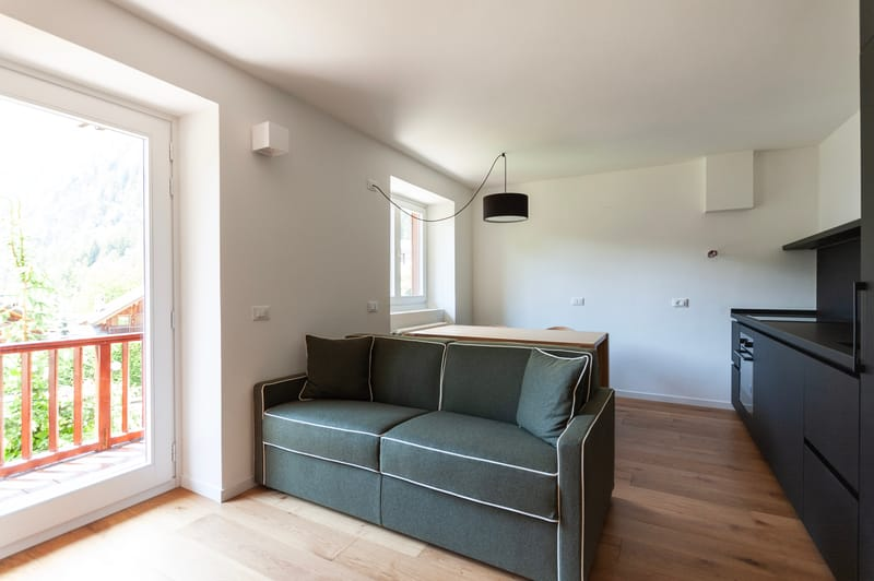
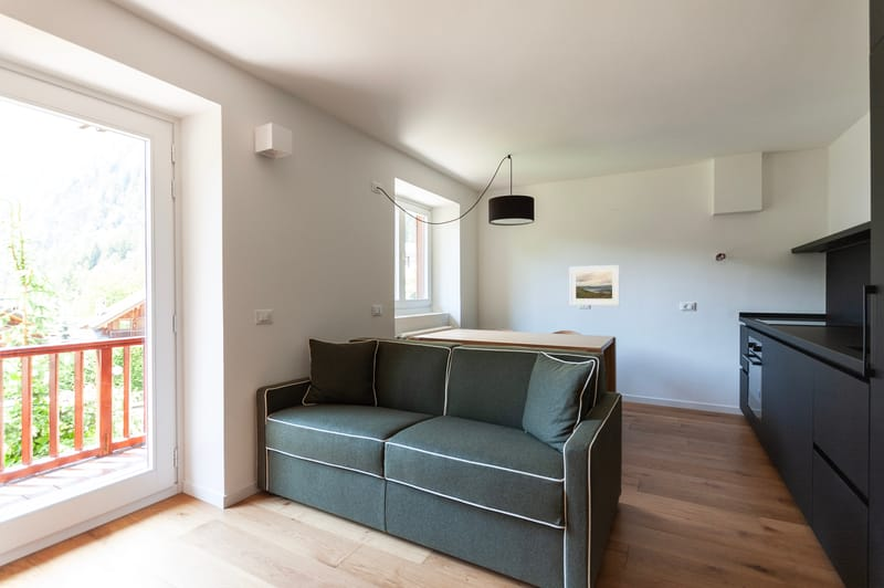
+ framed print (593, 285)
